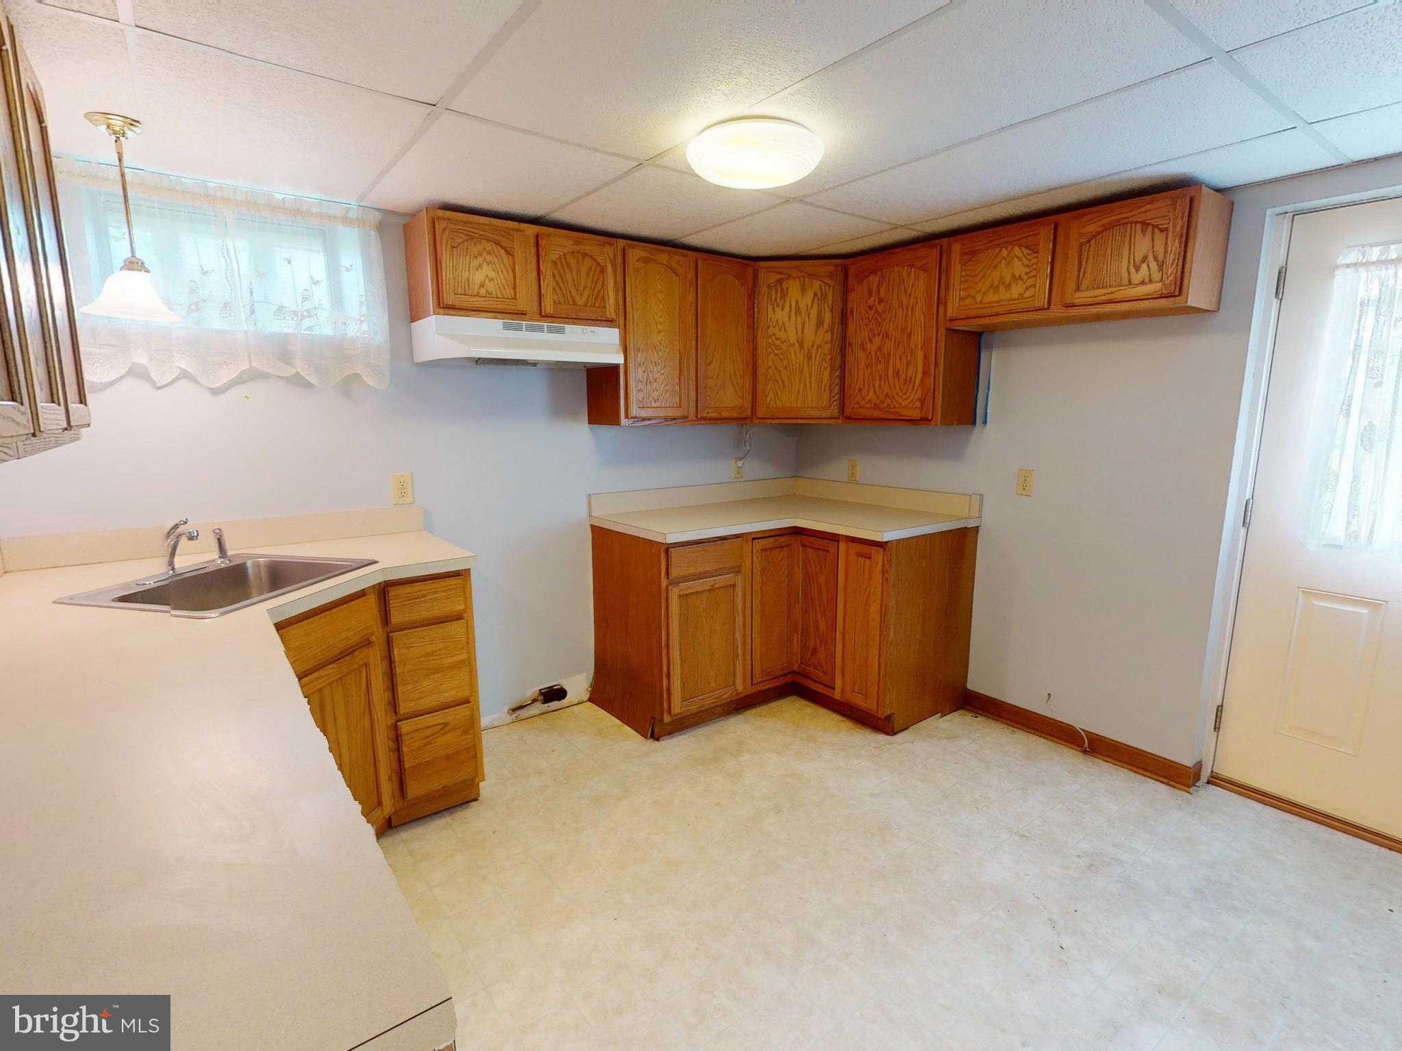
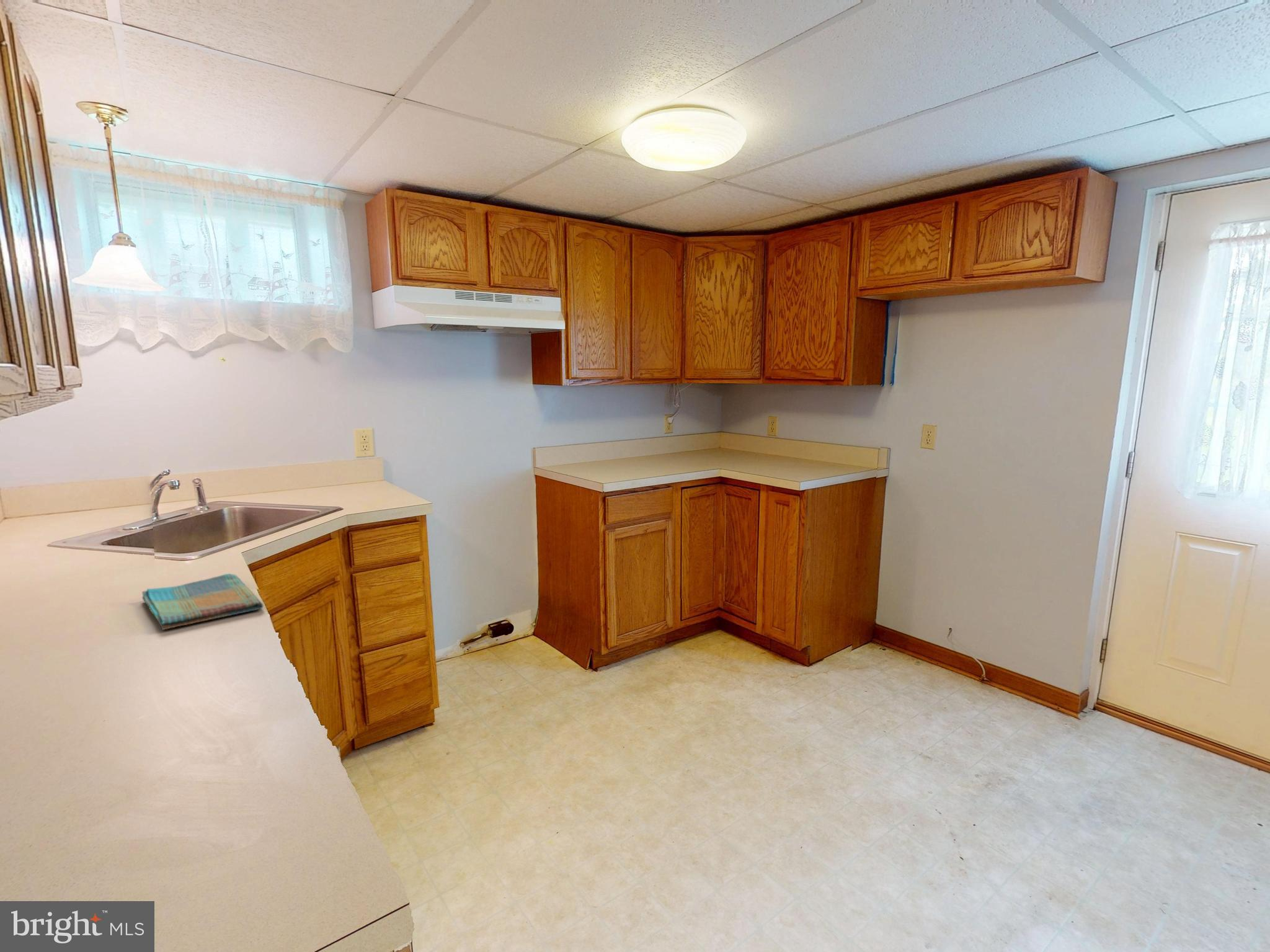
+ dish towel (202, 598)
